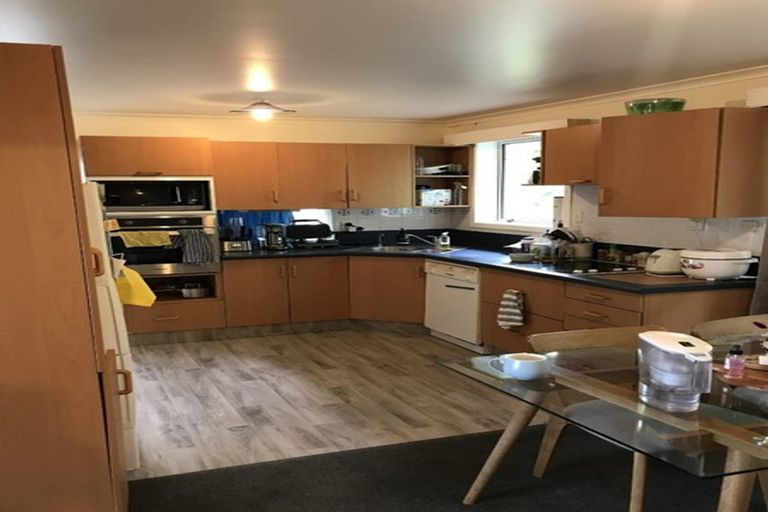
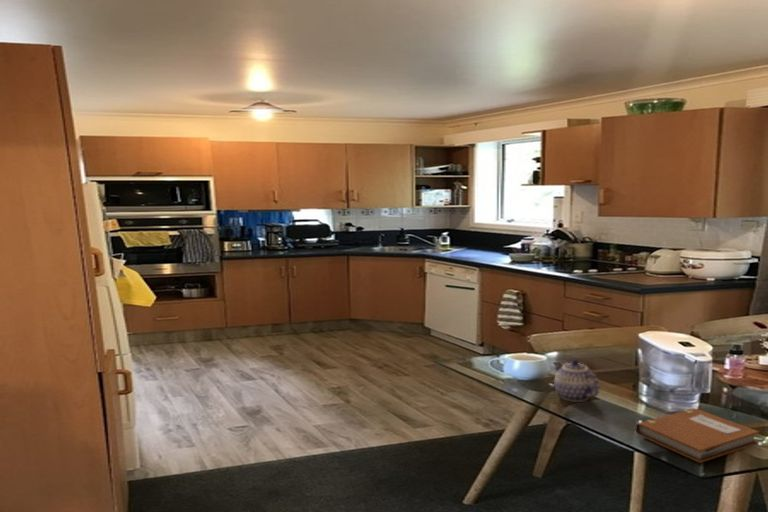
+ notebook (696, 432)
+ teapot (574, 378)
